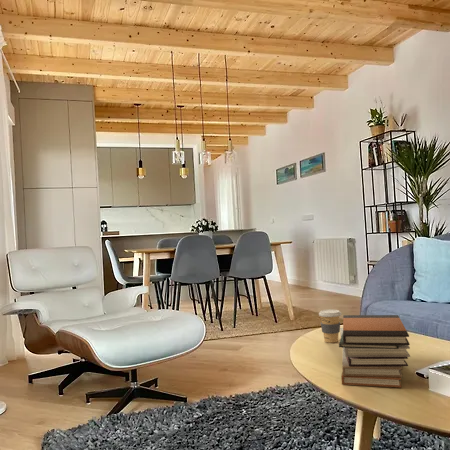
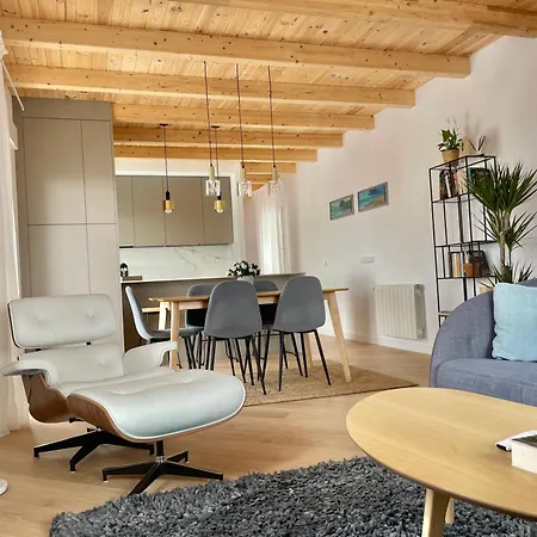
- book stack (372, 347)
- coffee cup (330, 326)
